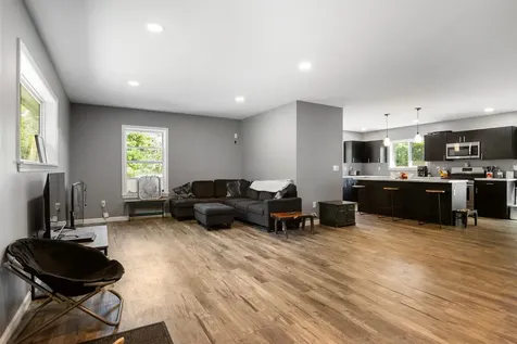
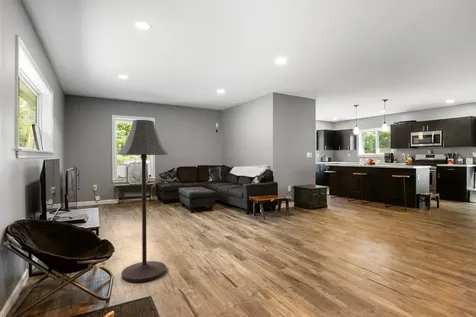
+ floor lamp (144, 196)
